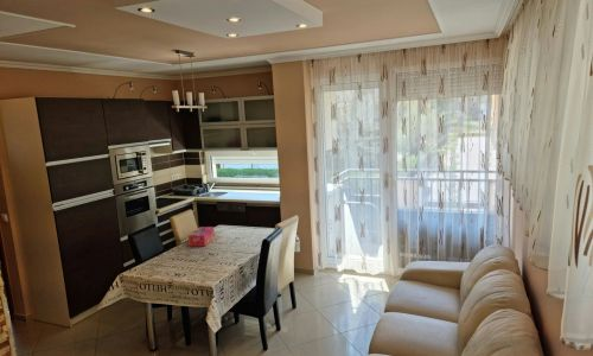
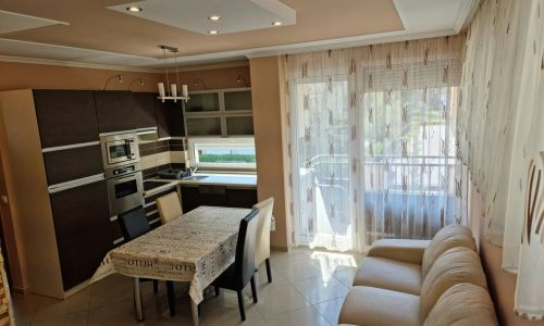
- tissue box (202, 236)
